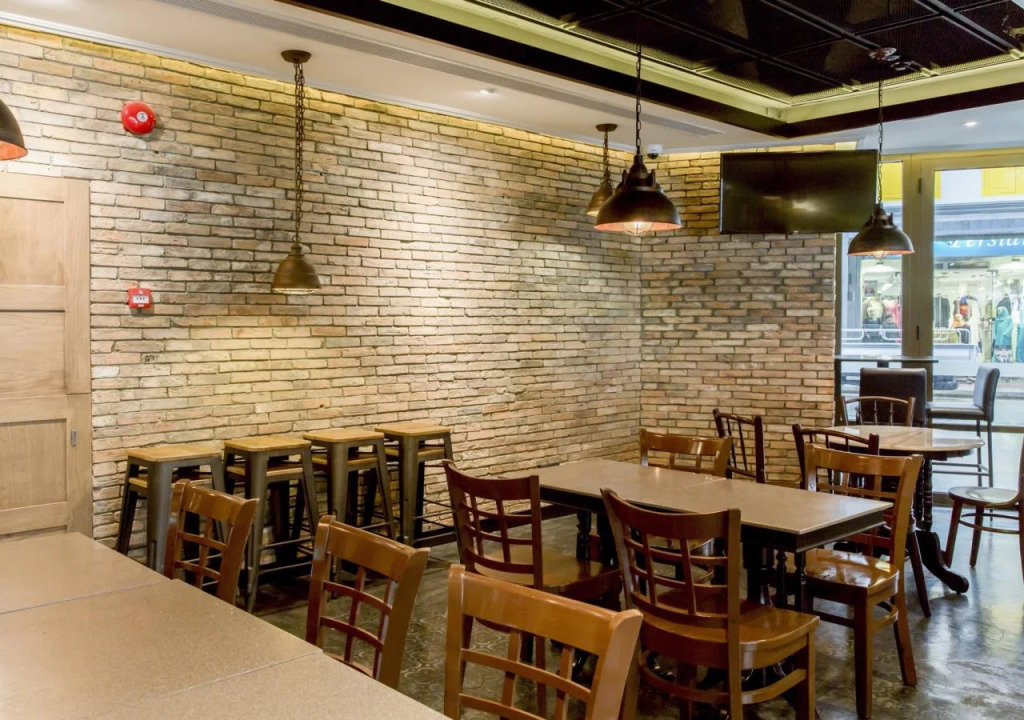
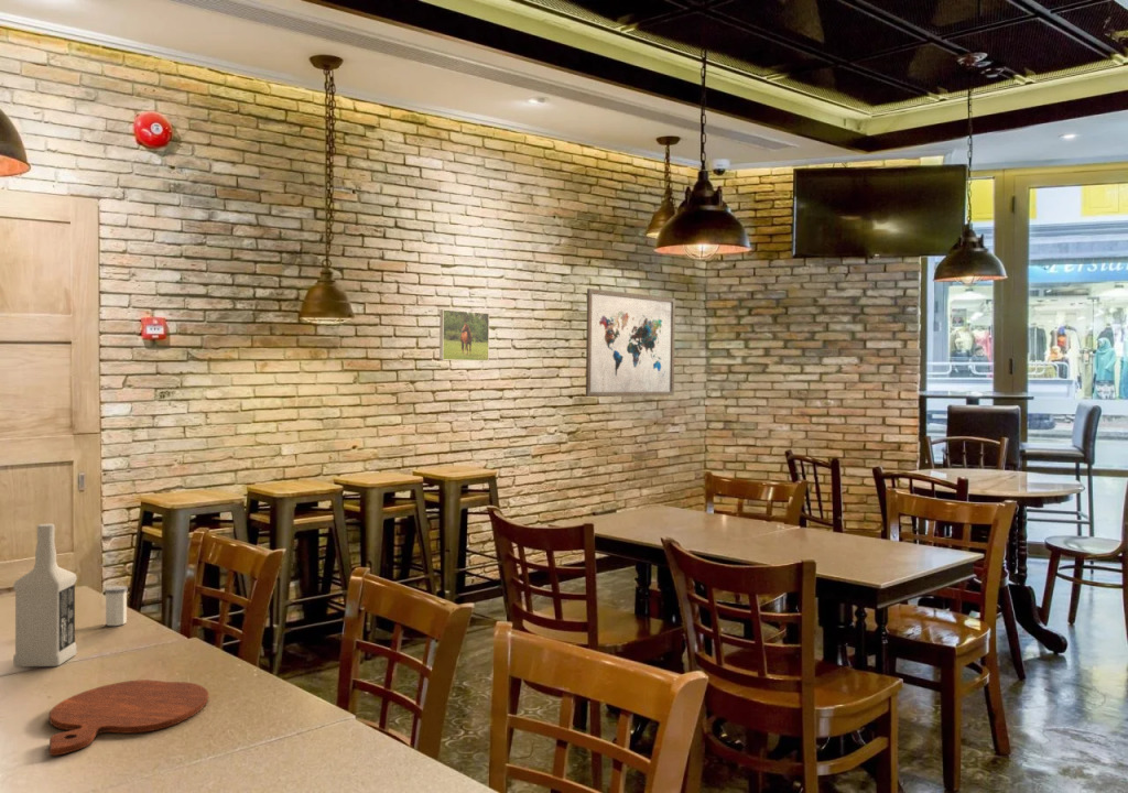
+ cutting board (116, 714)
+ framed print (465, 336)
+ wall art (632, 345)
+ salt shaker (116, 605)
+ vodka (45, 591)
